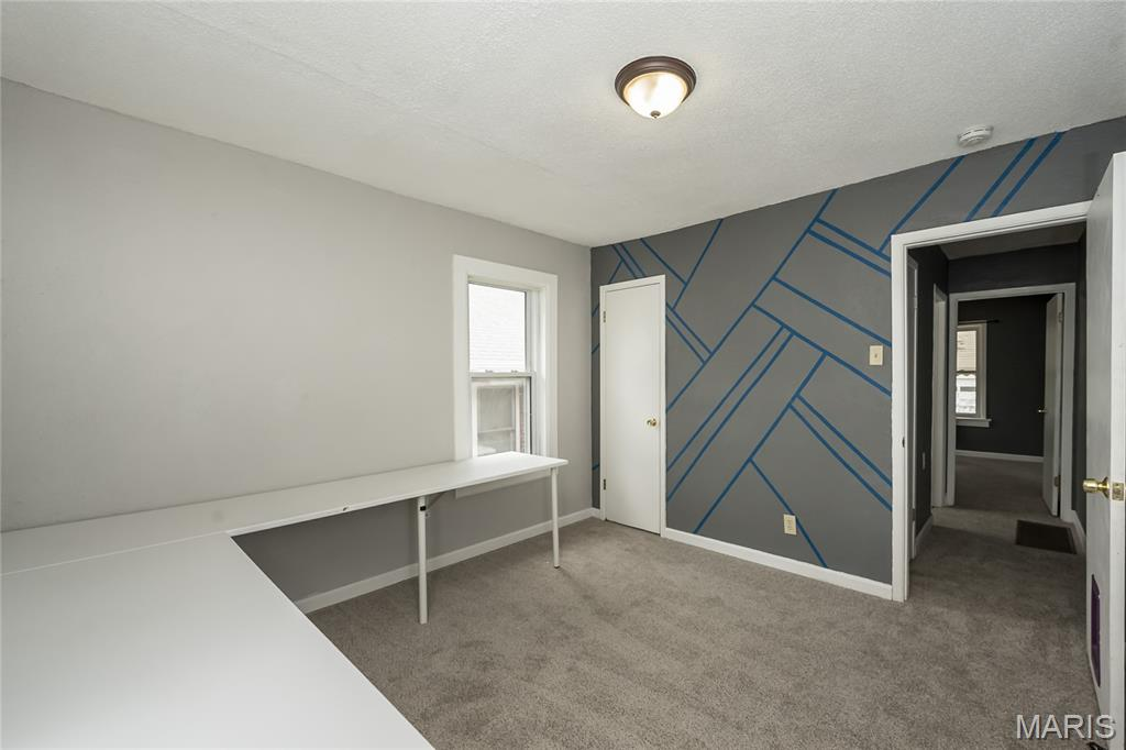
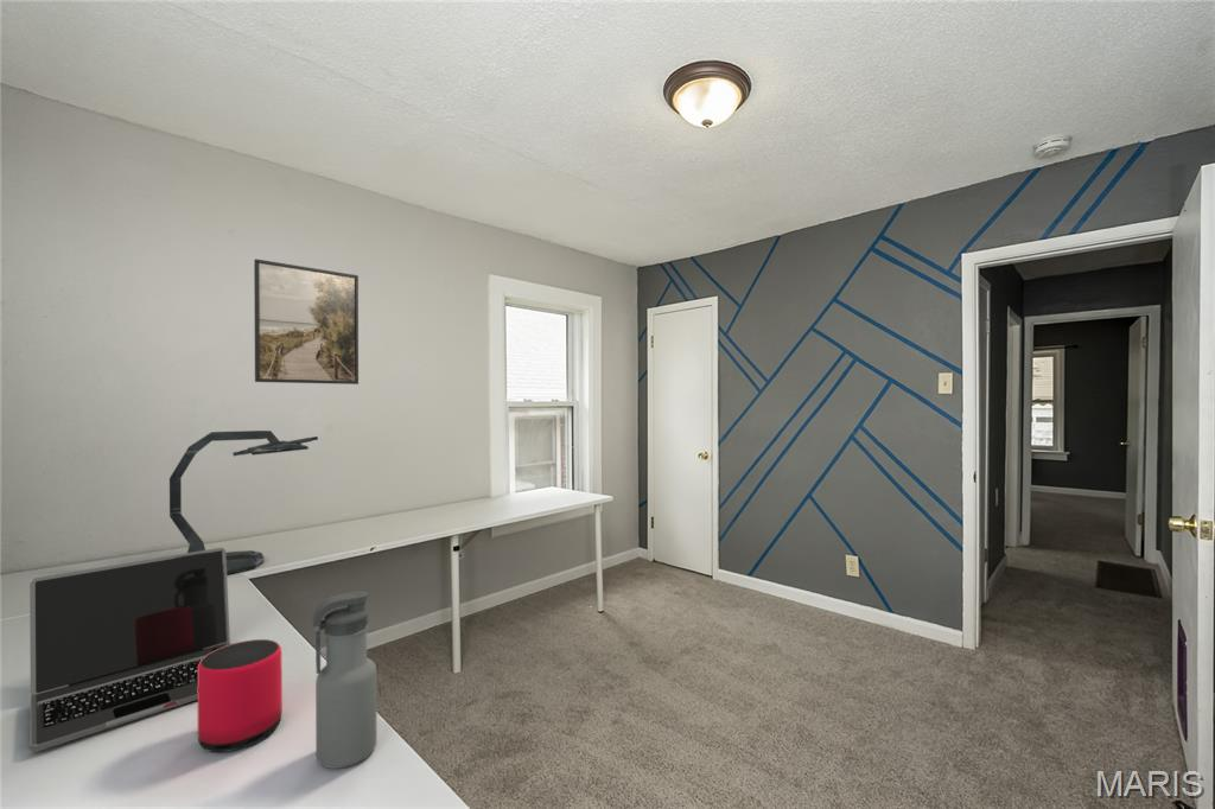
+ laptop (146, 631)
+ water bottle (345, 674)
+ desk lamp (238, 454)
+ speaker (241, 693)
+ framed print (308, 325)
